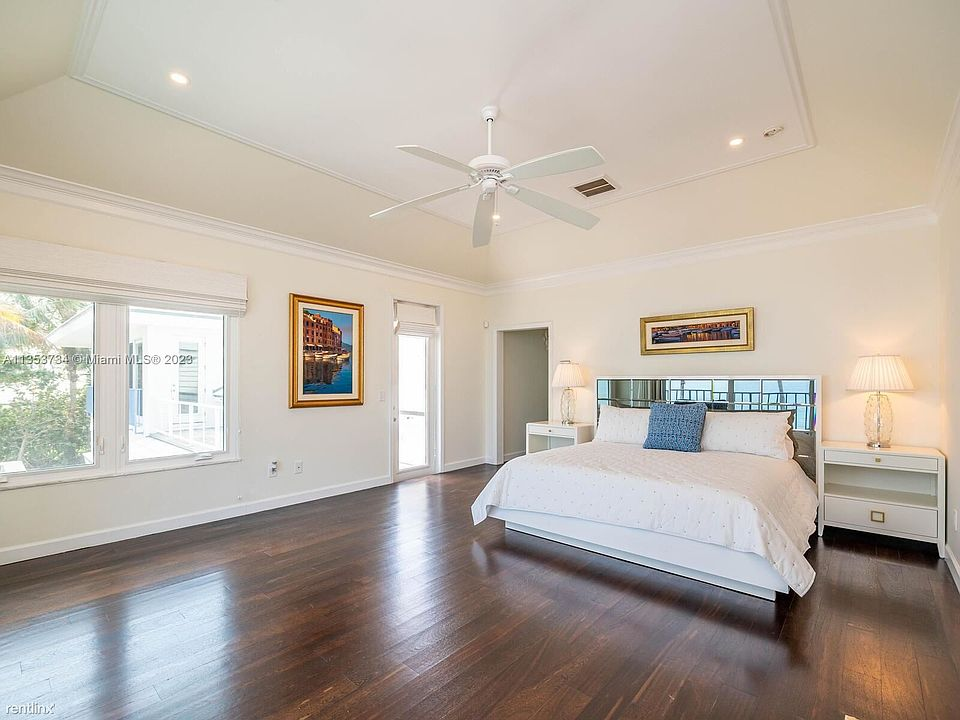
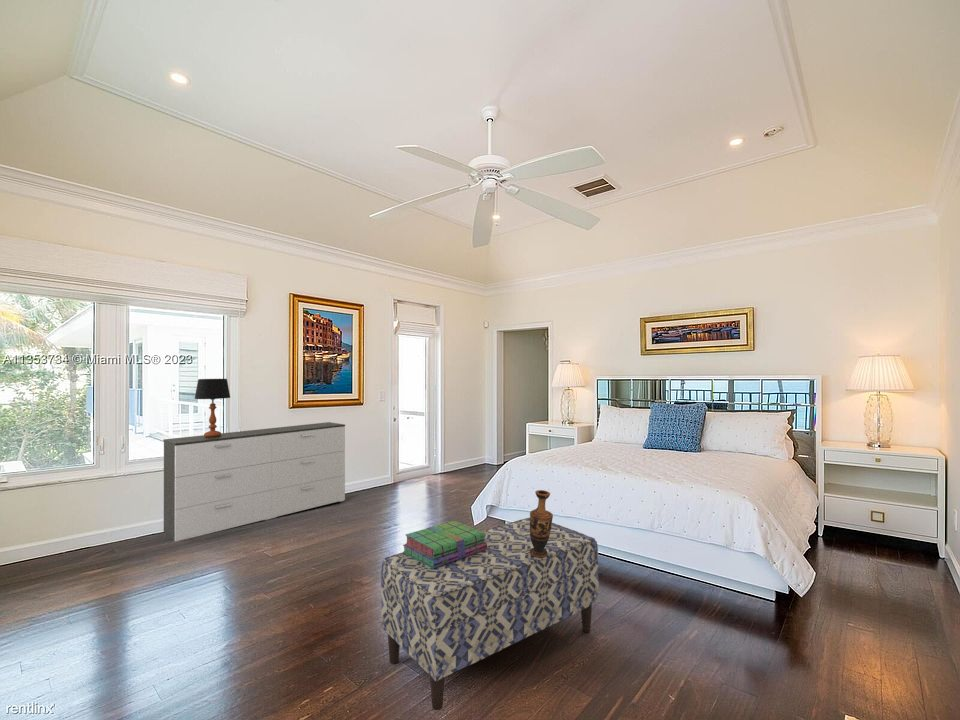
+ vase (538, 522)
+ table lamp (212, 407)
+ dresser (264, 473)
+ bench (495, 596)
+ stack of books (445, 542)
